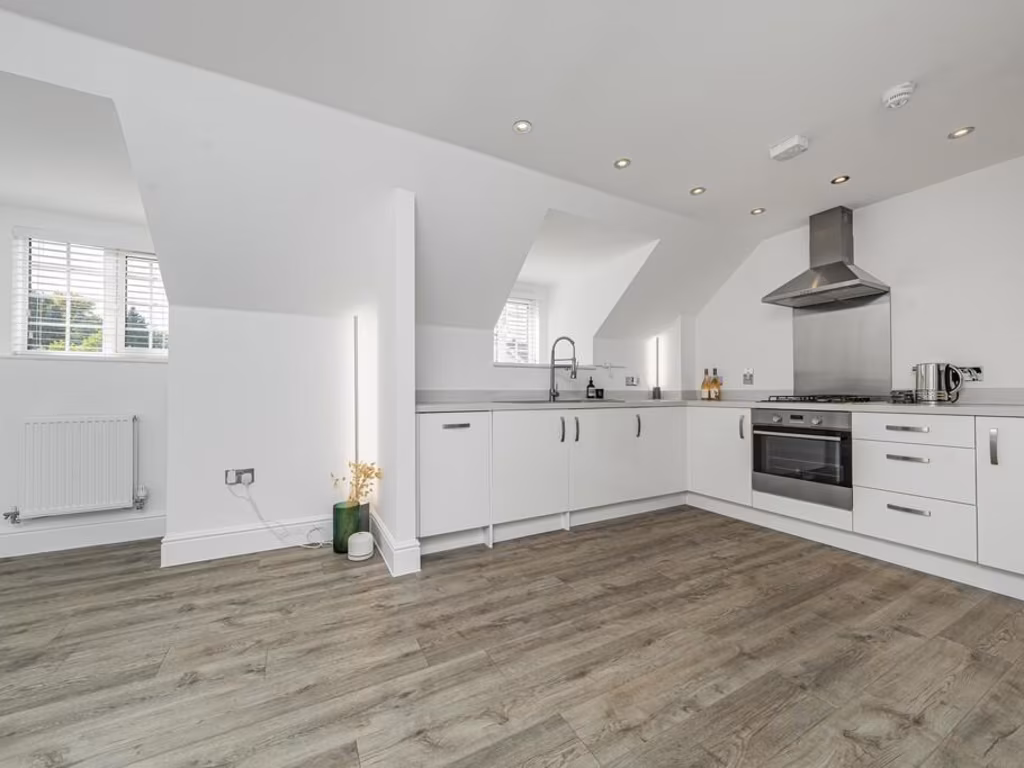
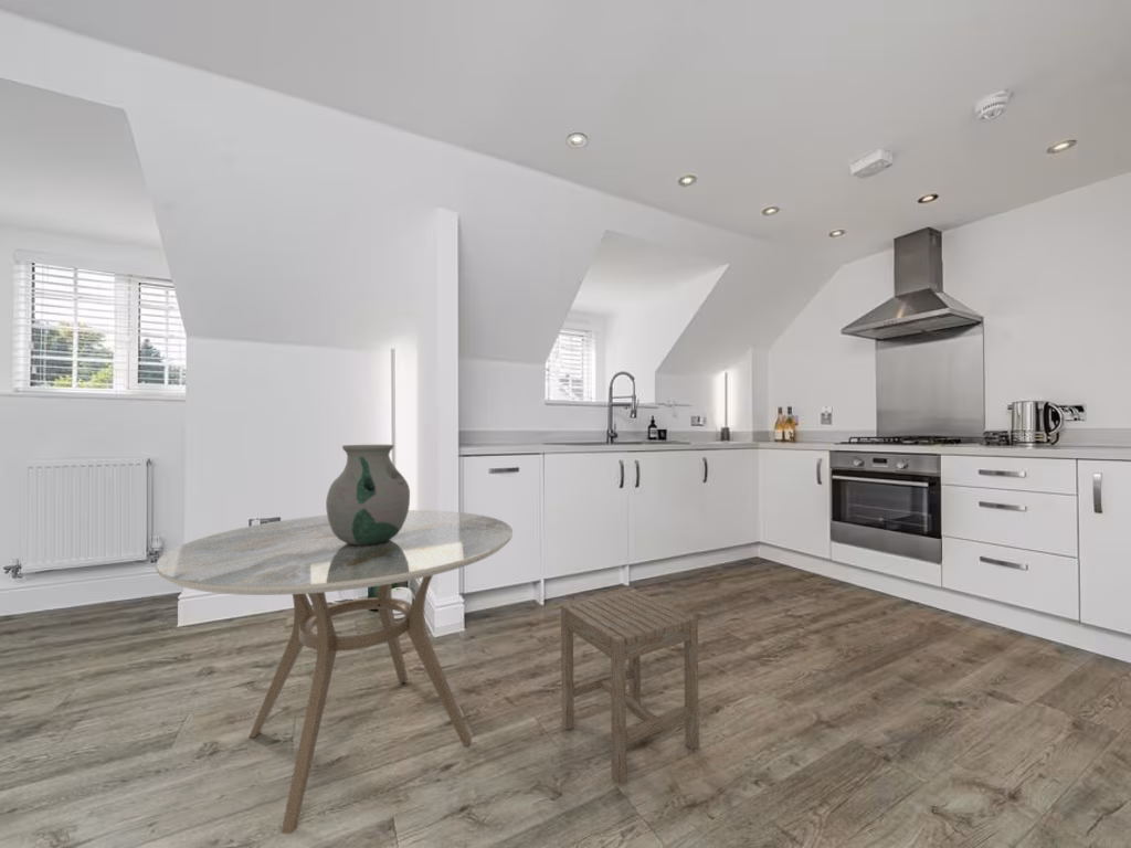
+ vase (369, 491)
+ stool (627, 672)
+ dining table (358, 637)
